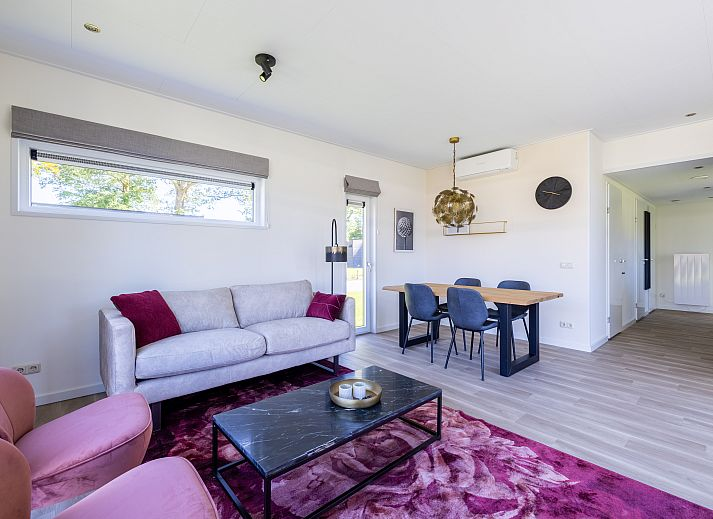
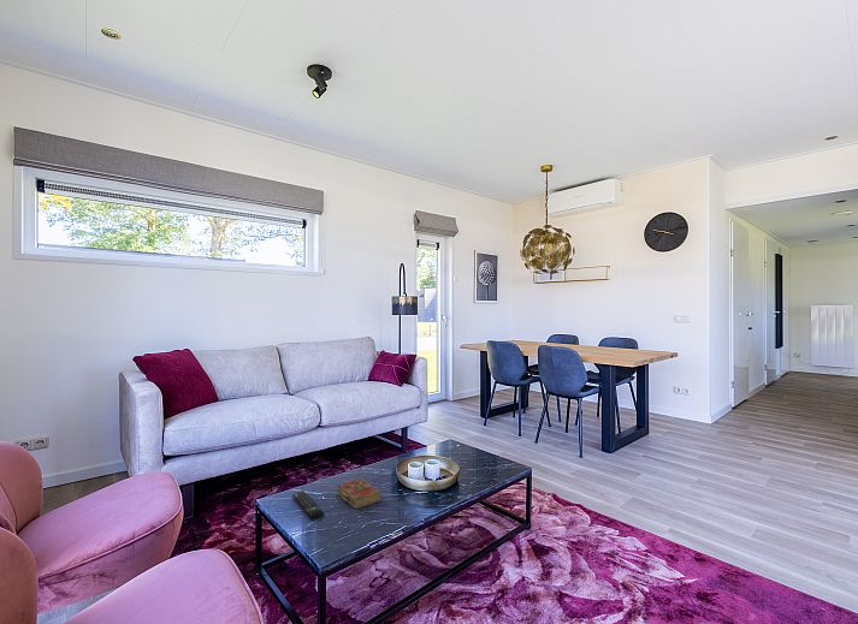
+ book (357, 492)
+ remote control (307, 504)
